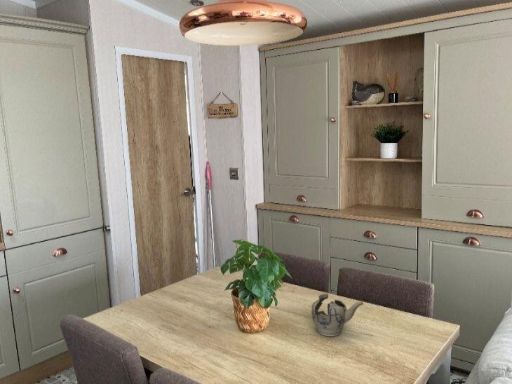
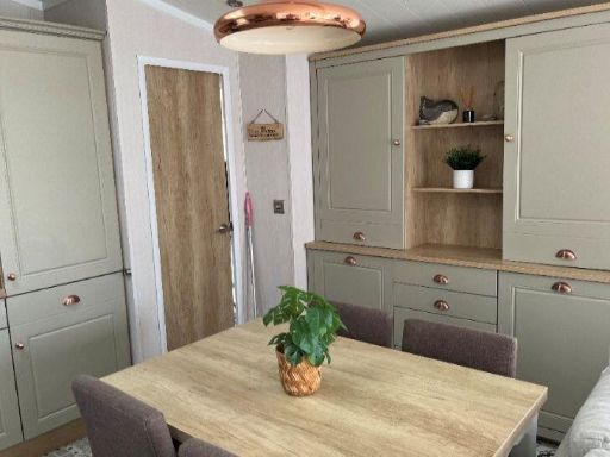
- teapot (337, 314)
